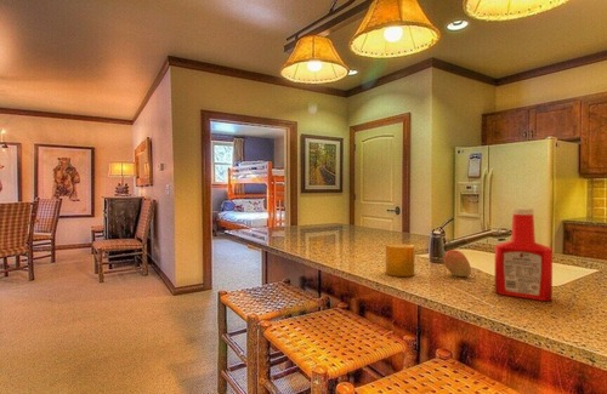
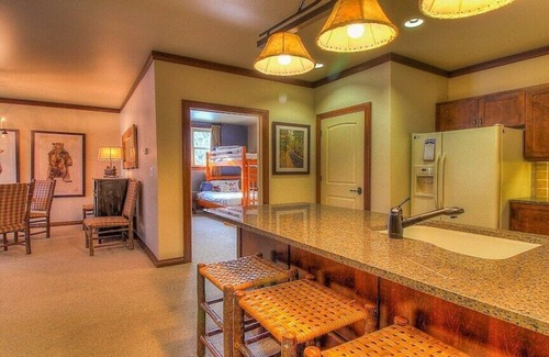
- fruit (456, 262)
- cup (399, 258)
- soap bottle (522, 251)
